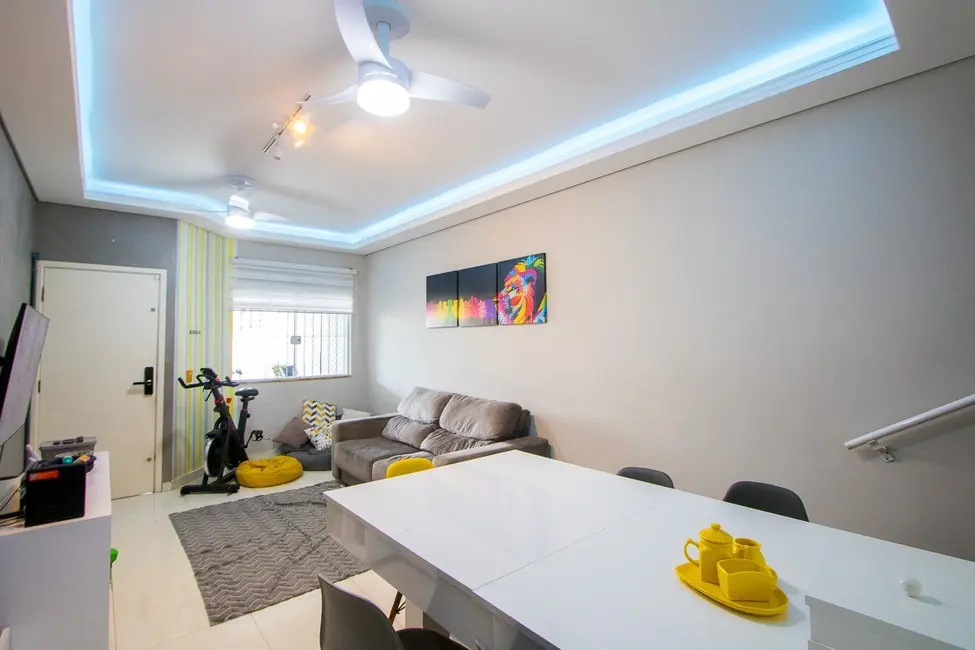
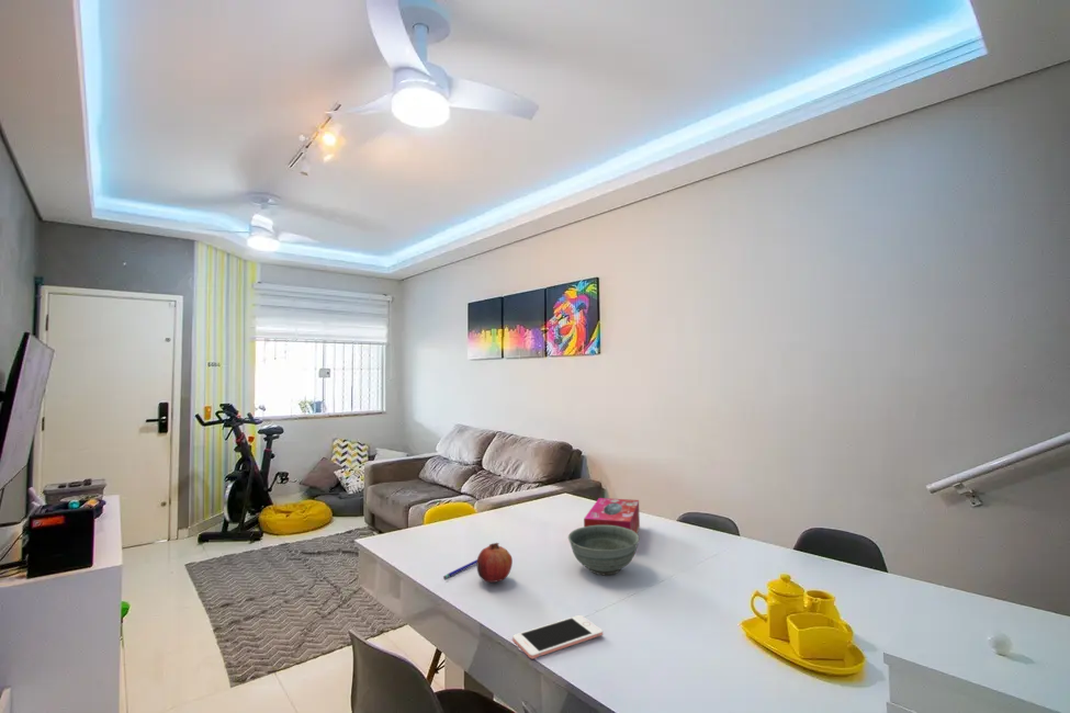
+ fruit (494, 562)
+ bowl (604, 552)
+ cell phone (557, 635)
+ pen (462, 568)
+ tissue box (613, 522)
